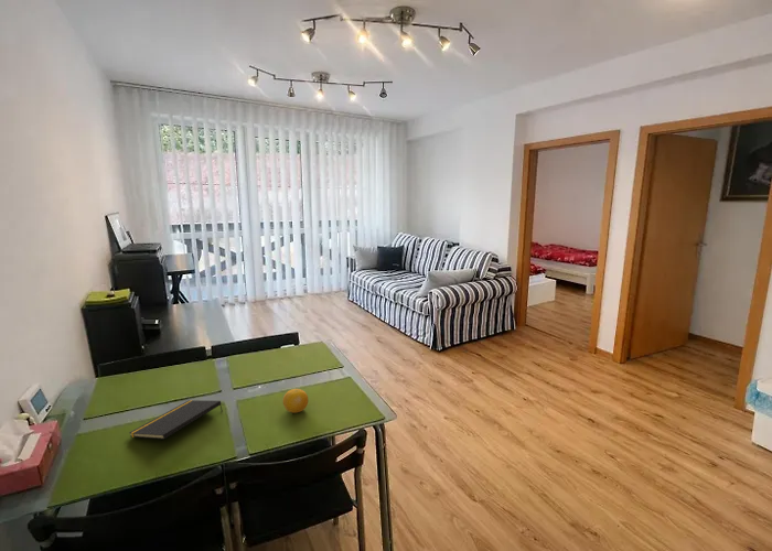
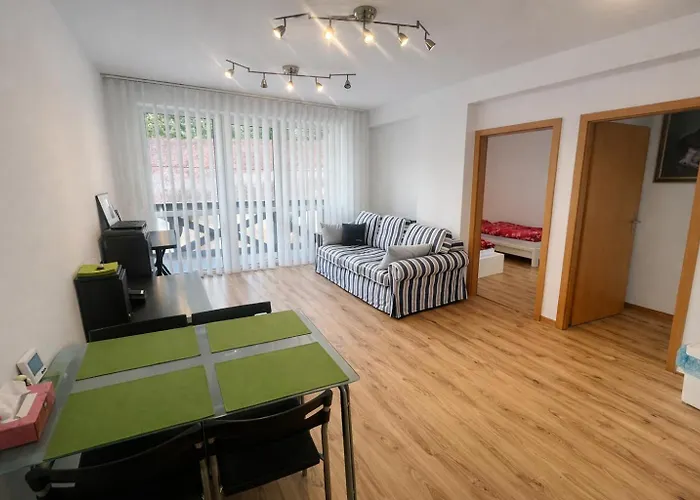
- fruit (296, 400)
- notepad (176, 418)
